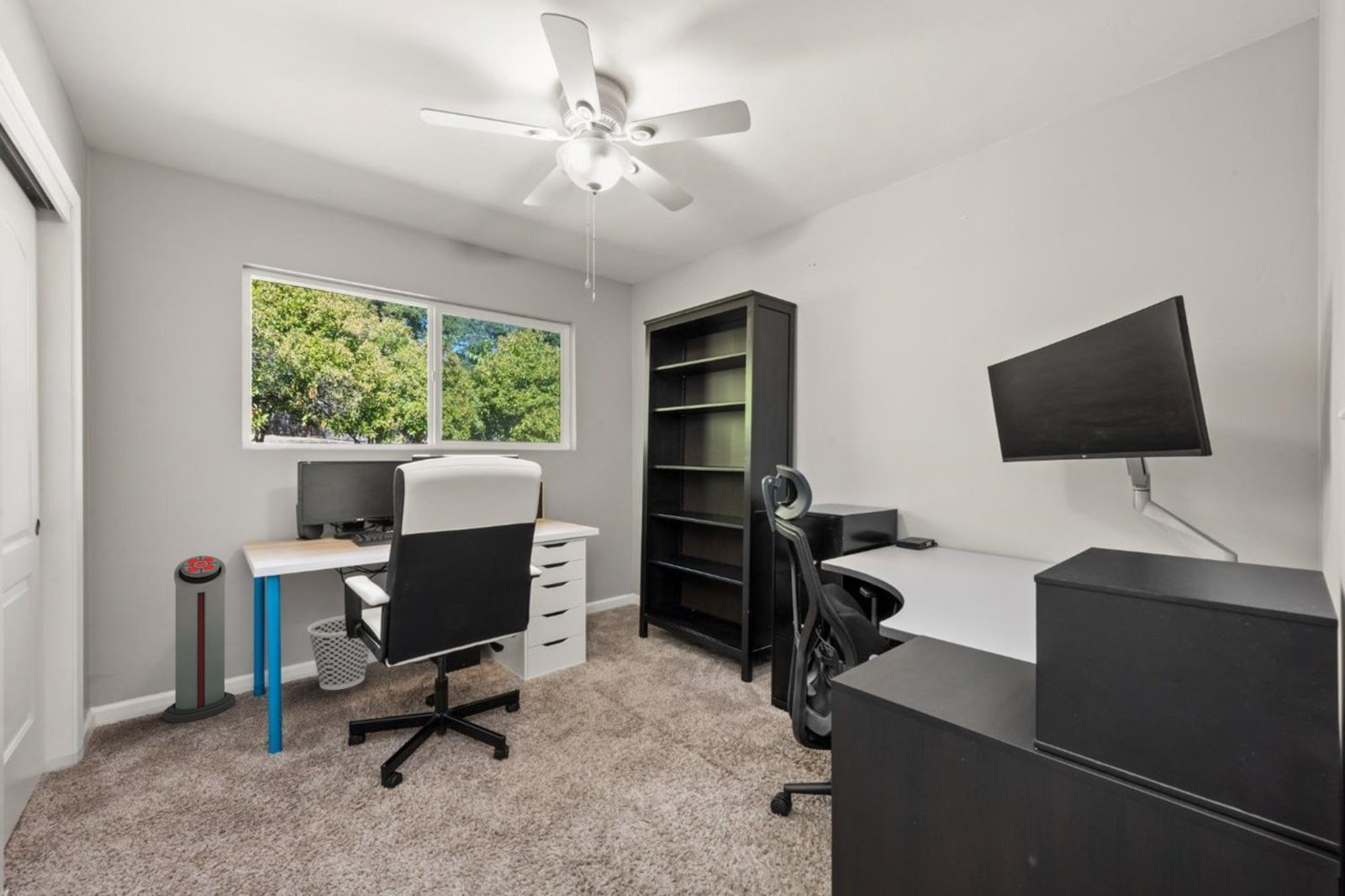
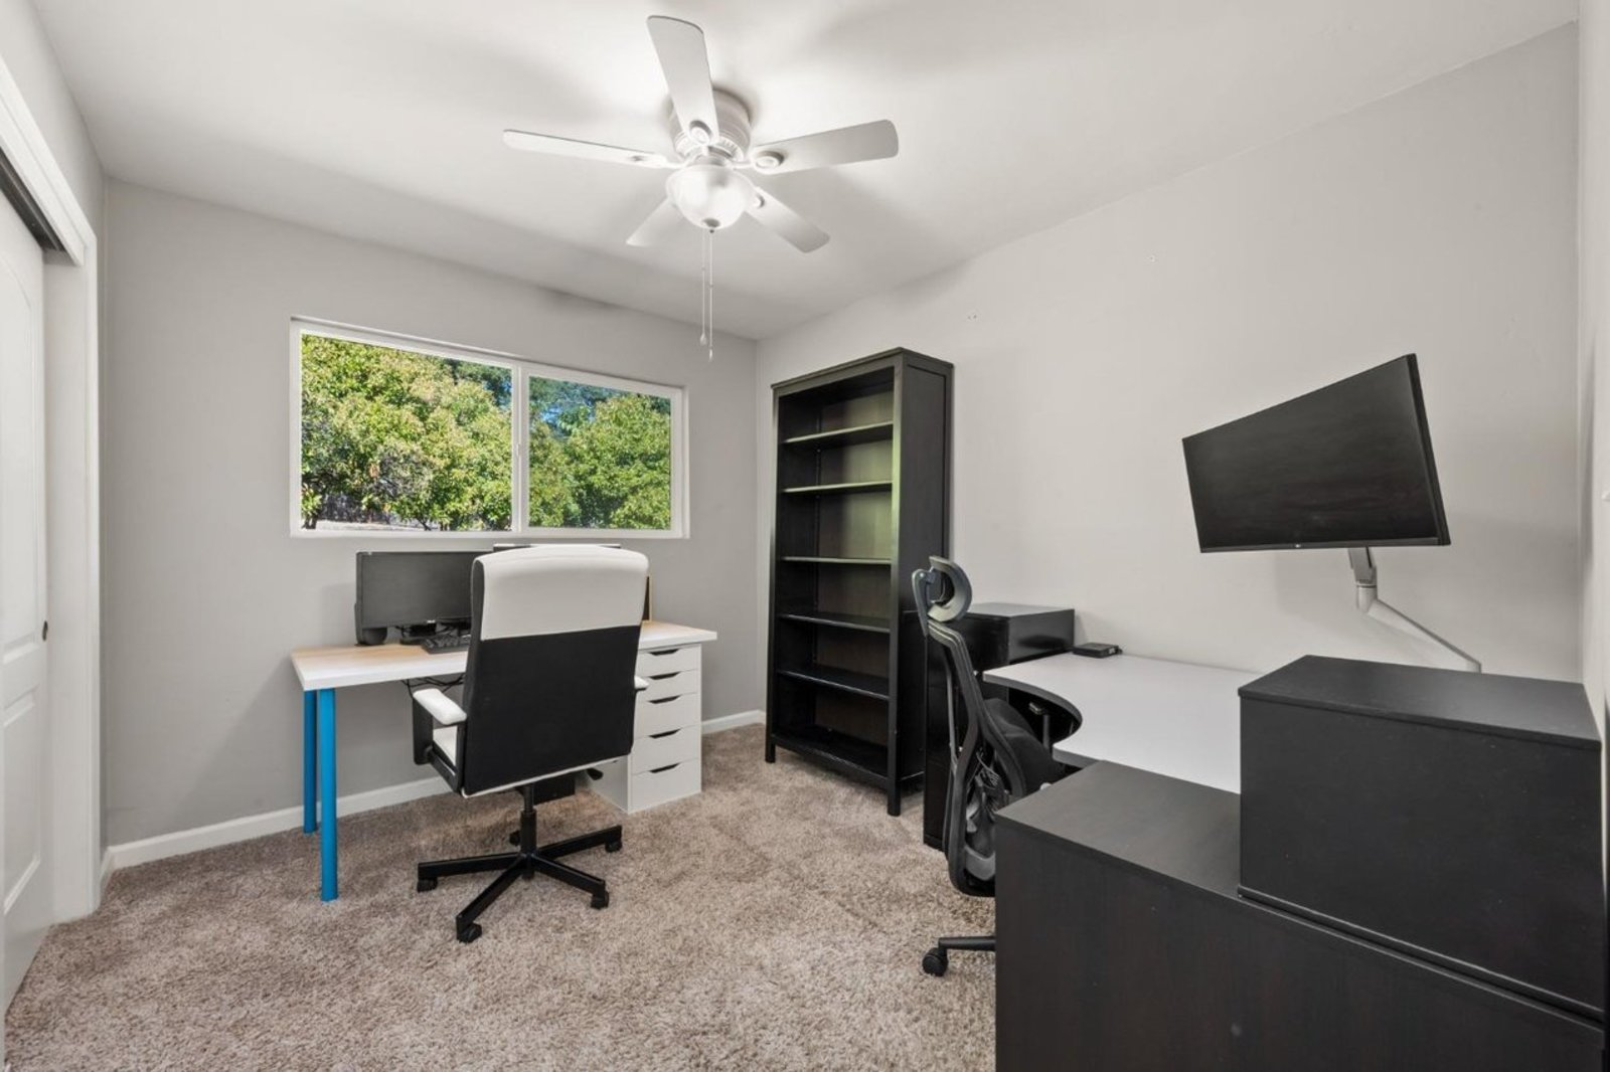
- air purifier (200, 633)
- wastebasket (342, 652)
